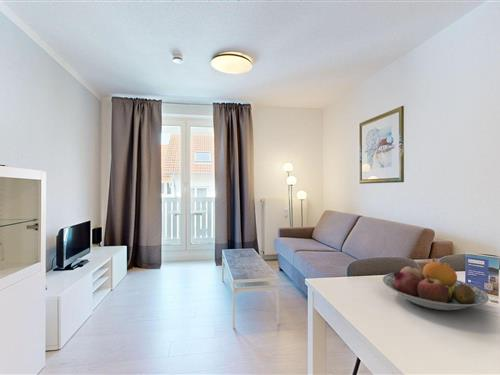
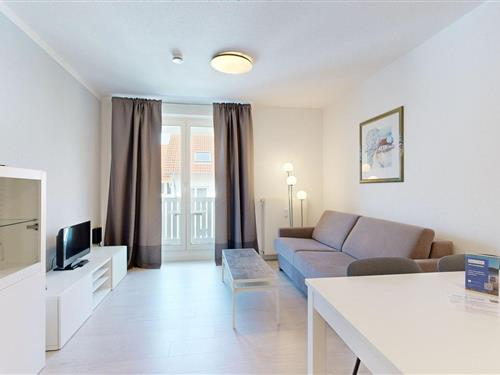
- fruit bowl (430, 282)
